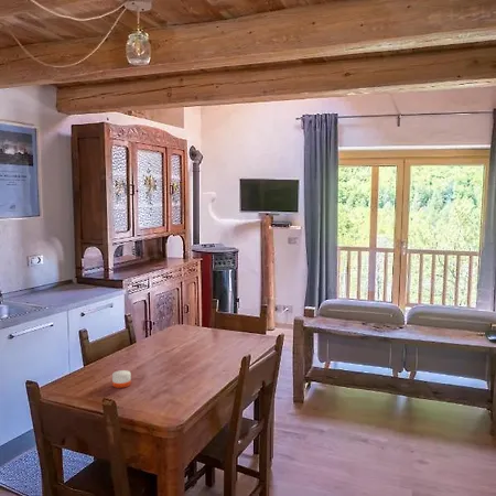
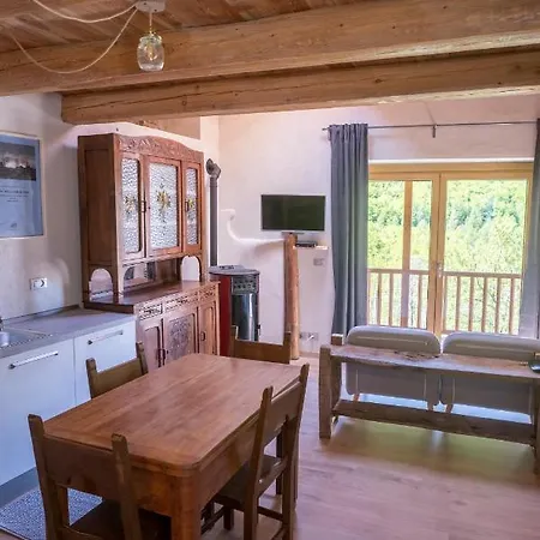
- candle (121, 373)
